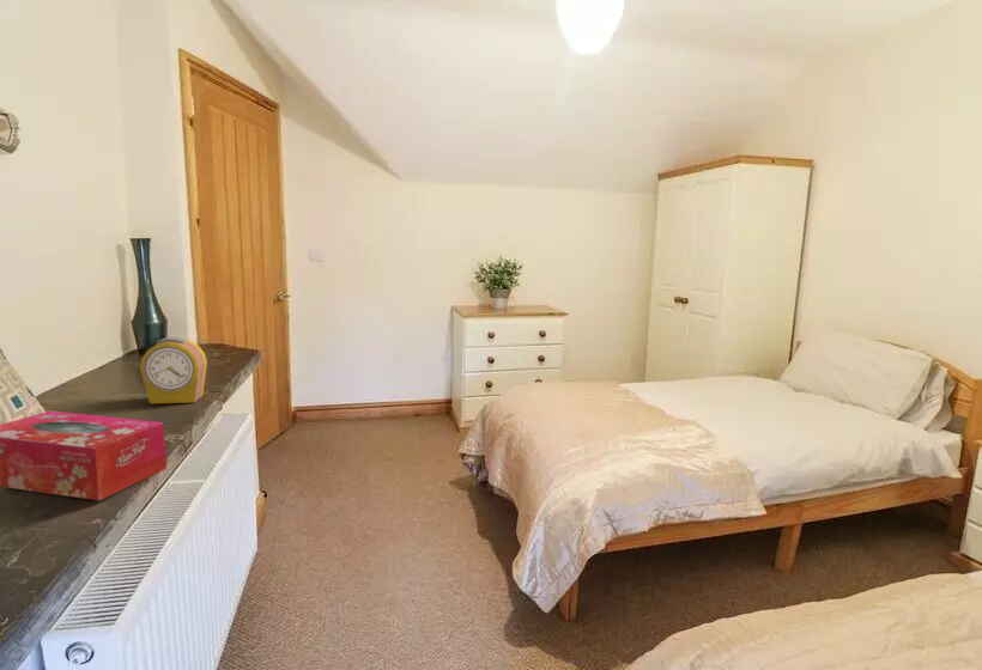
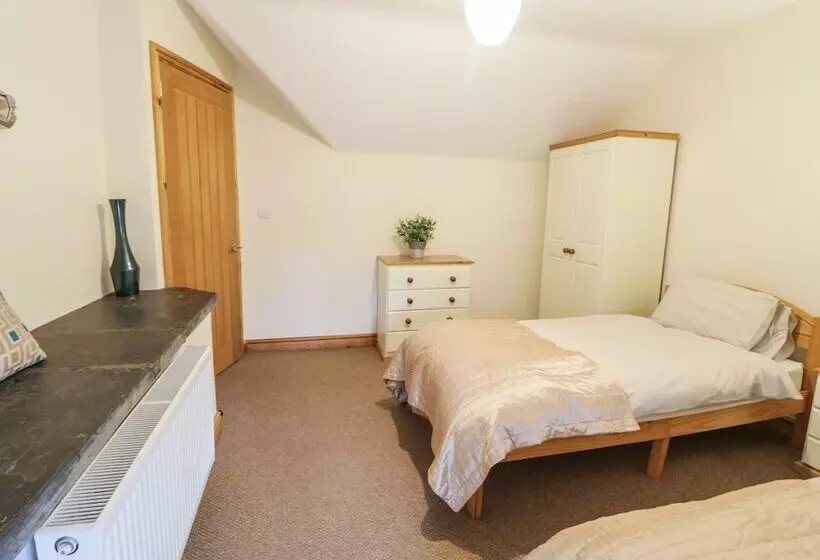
- alarm clock (174, 368)
- tissue box (72, 451)
